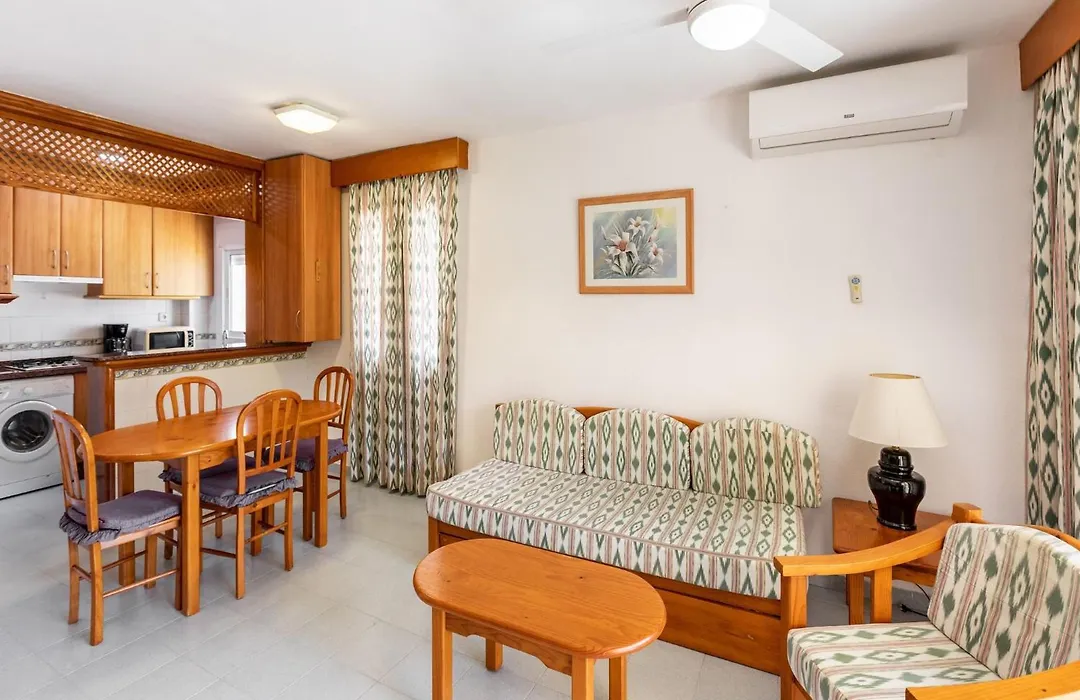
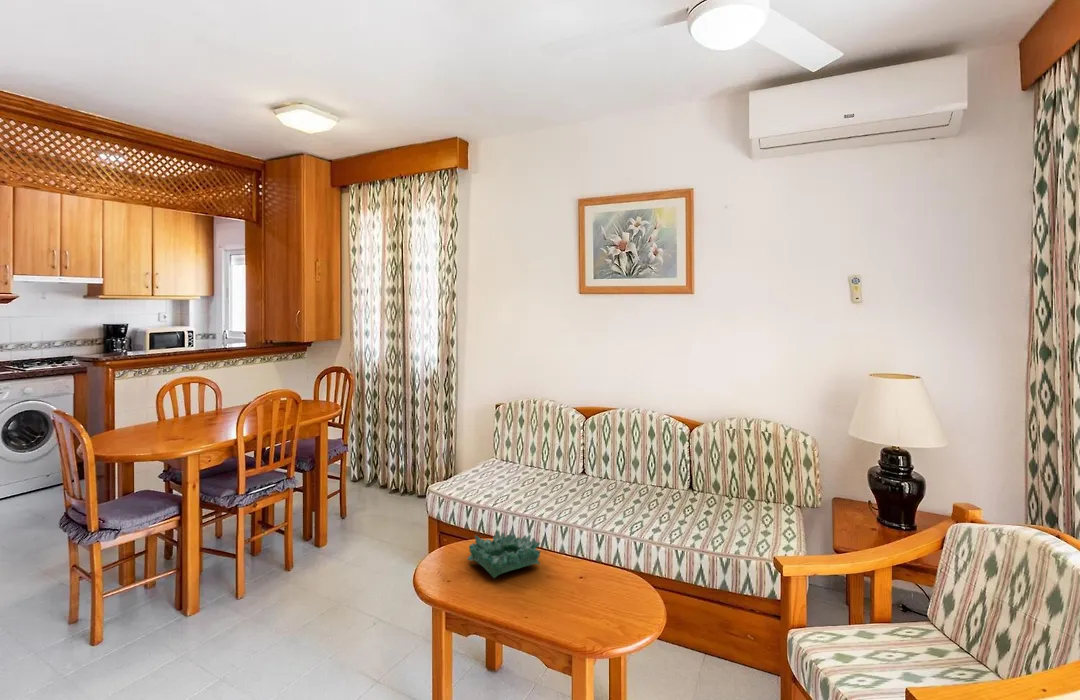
+ decorative bowl (503, 552)
